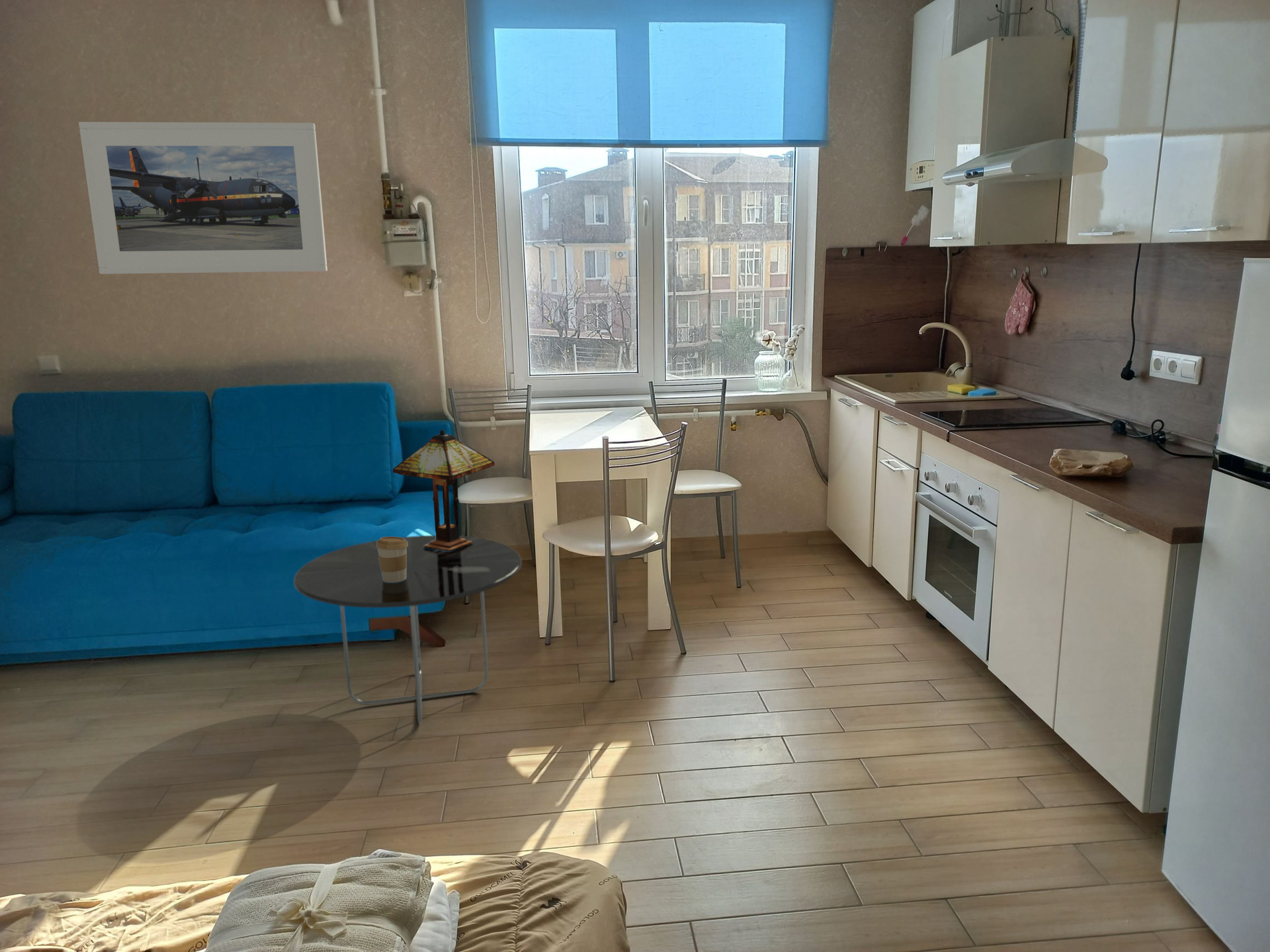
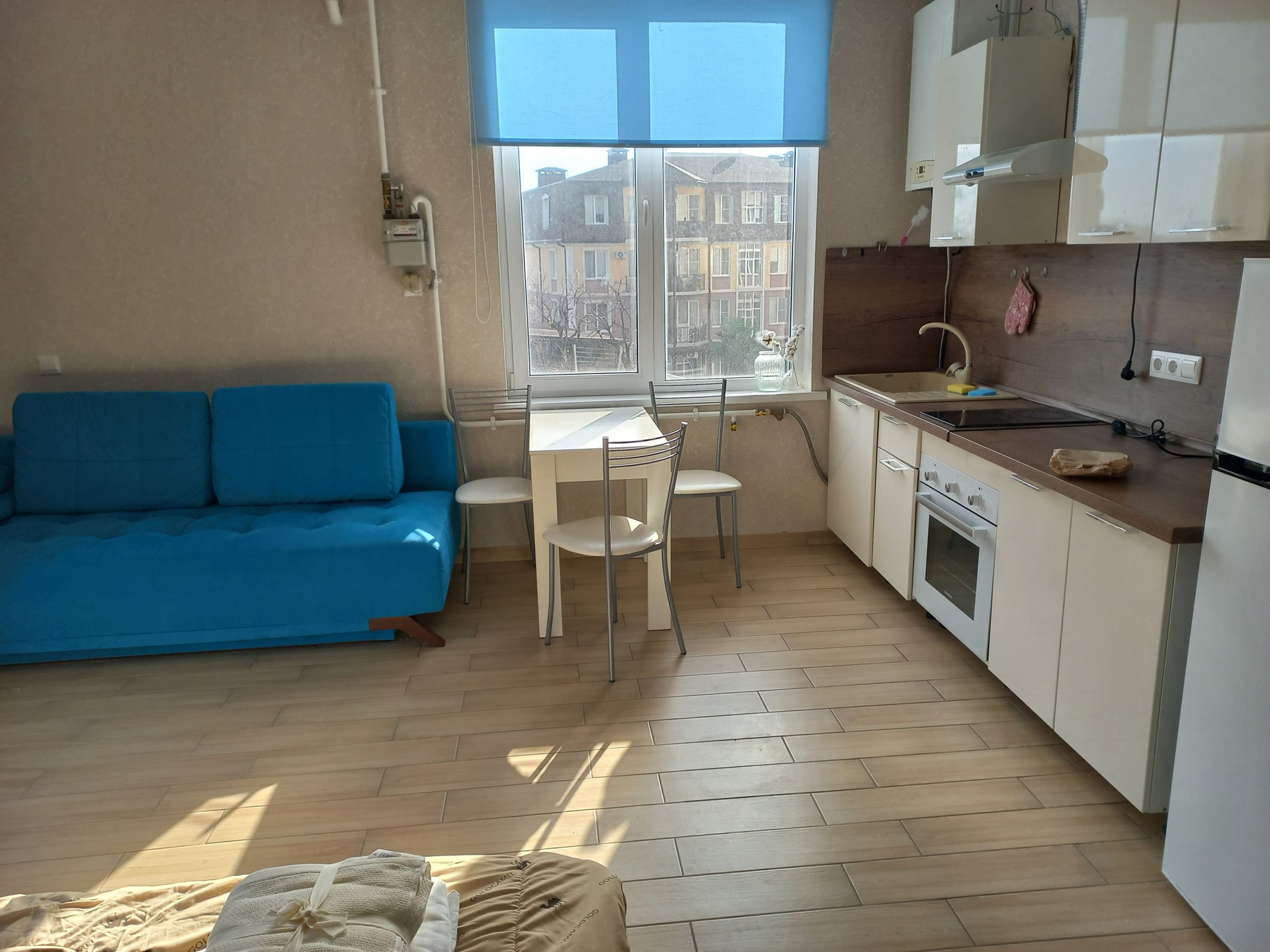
- coffee cup (393, 557)
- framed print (207, 198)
- table lamp (446, 487)
- side table (415, 633)
